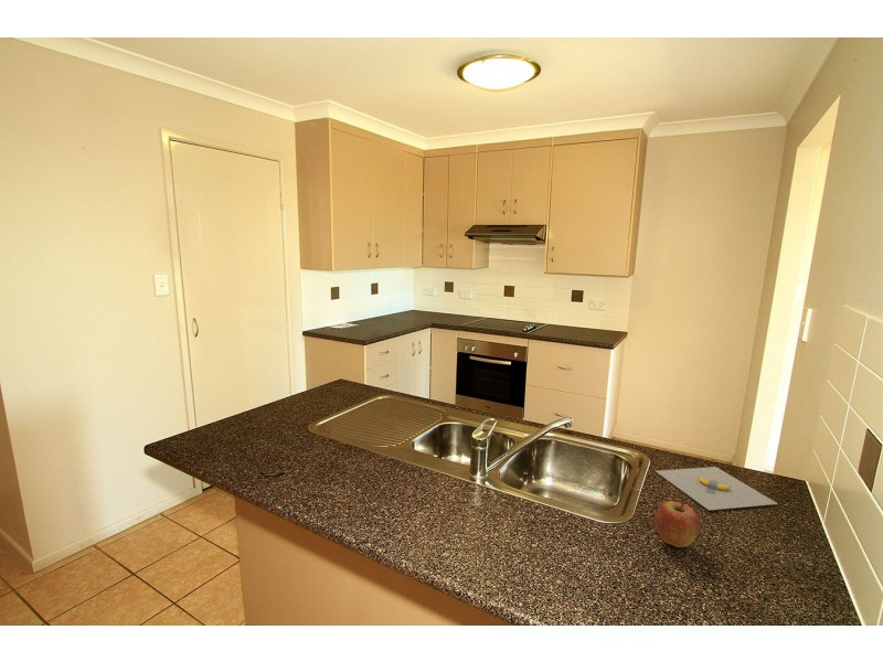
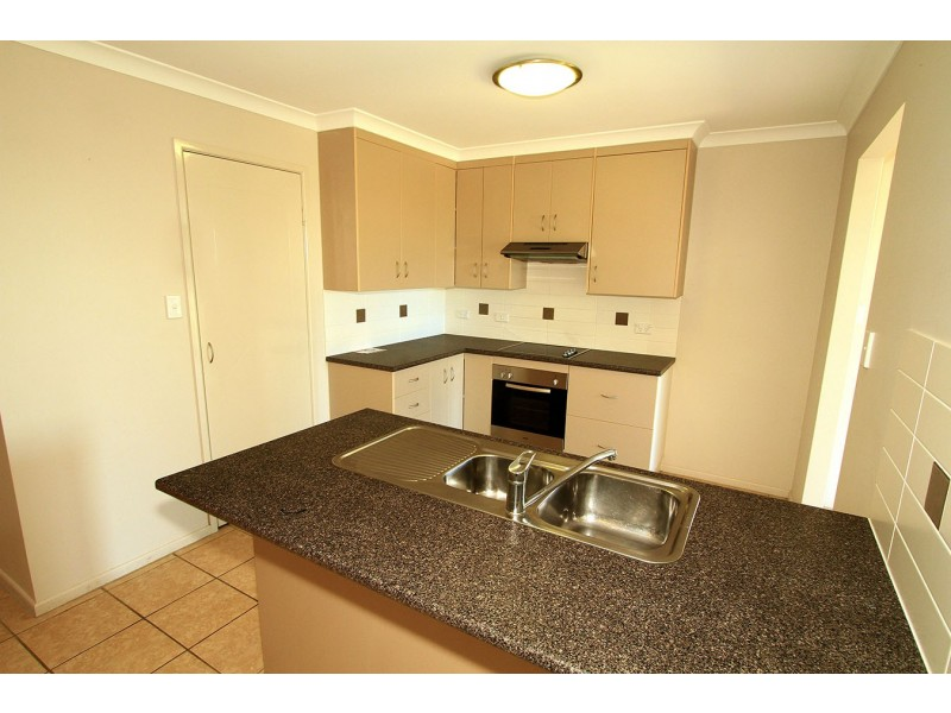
- banana (712, 483)
- apple (677, 521)
